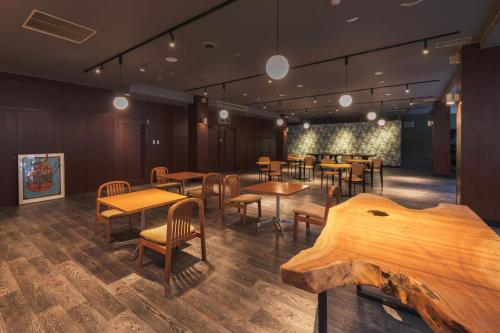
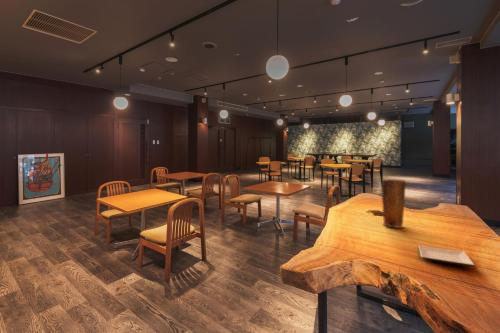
+ vase (393, 202)
+ plate (443, 255)
